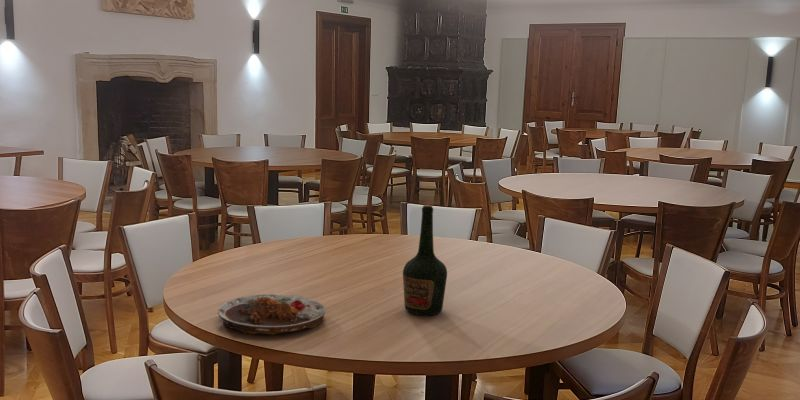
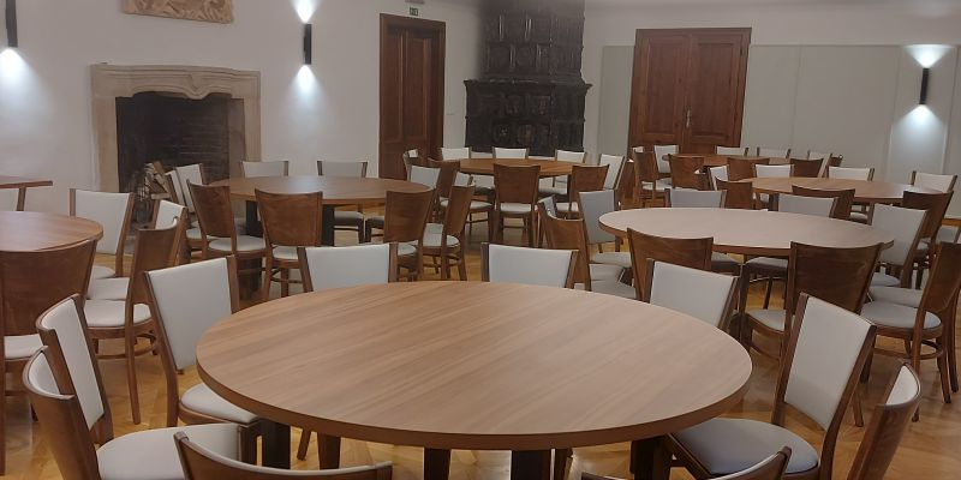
- plate (272, 309)
- bottle (425, 258)
